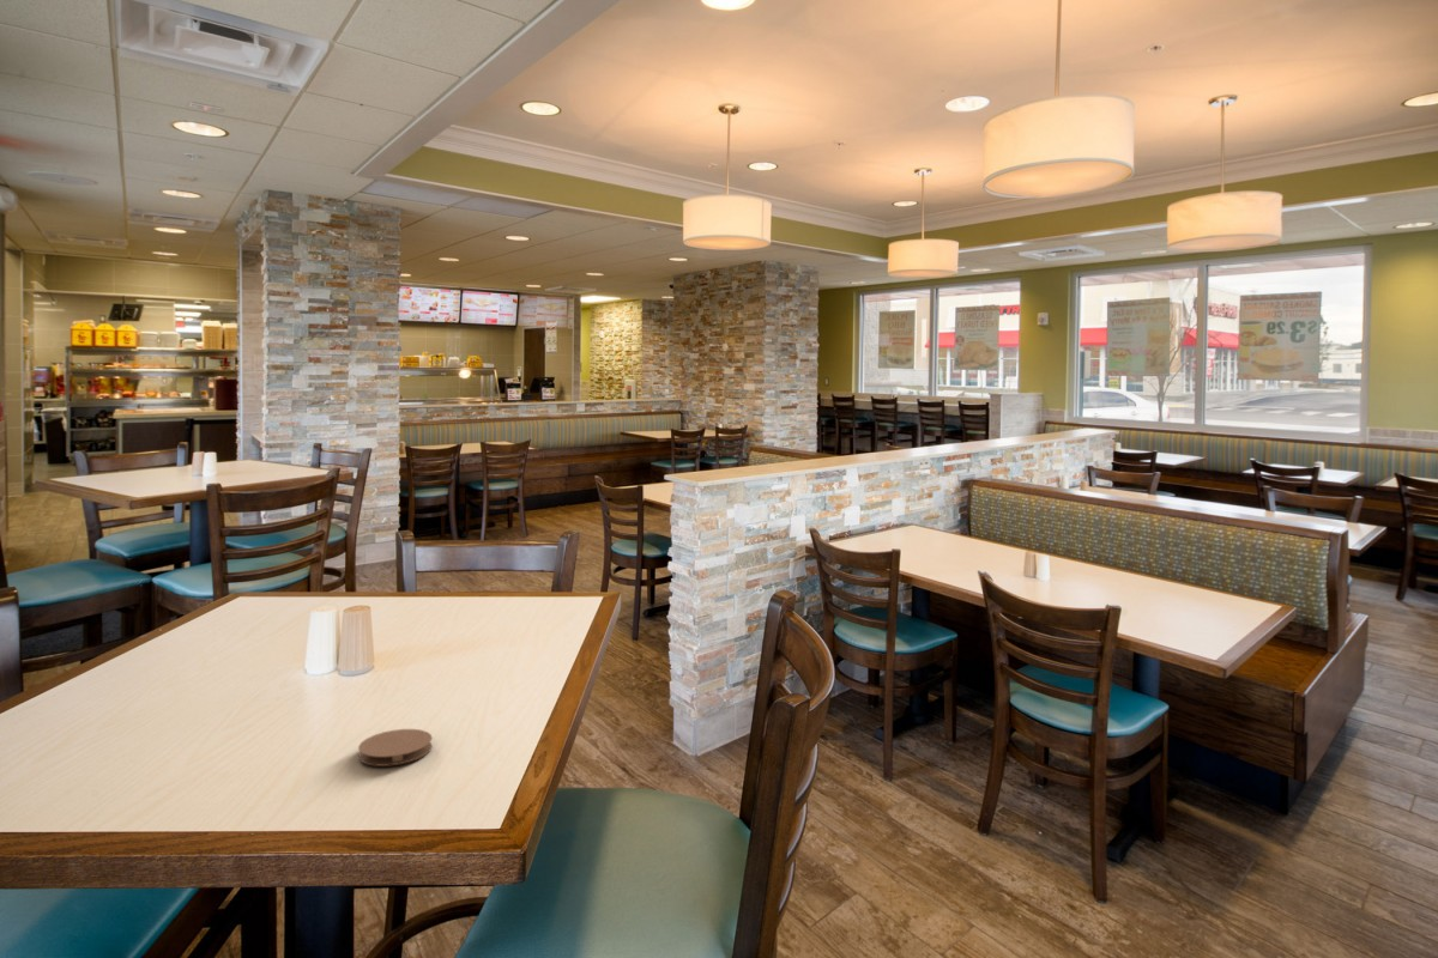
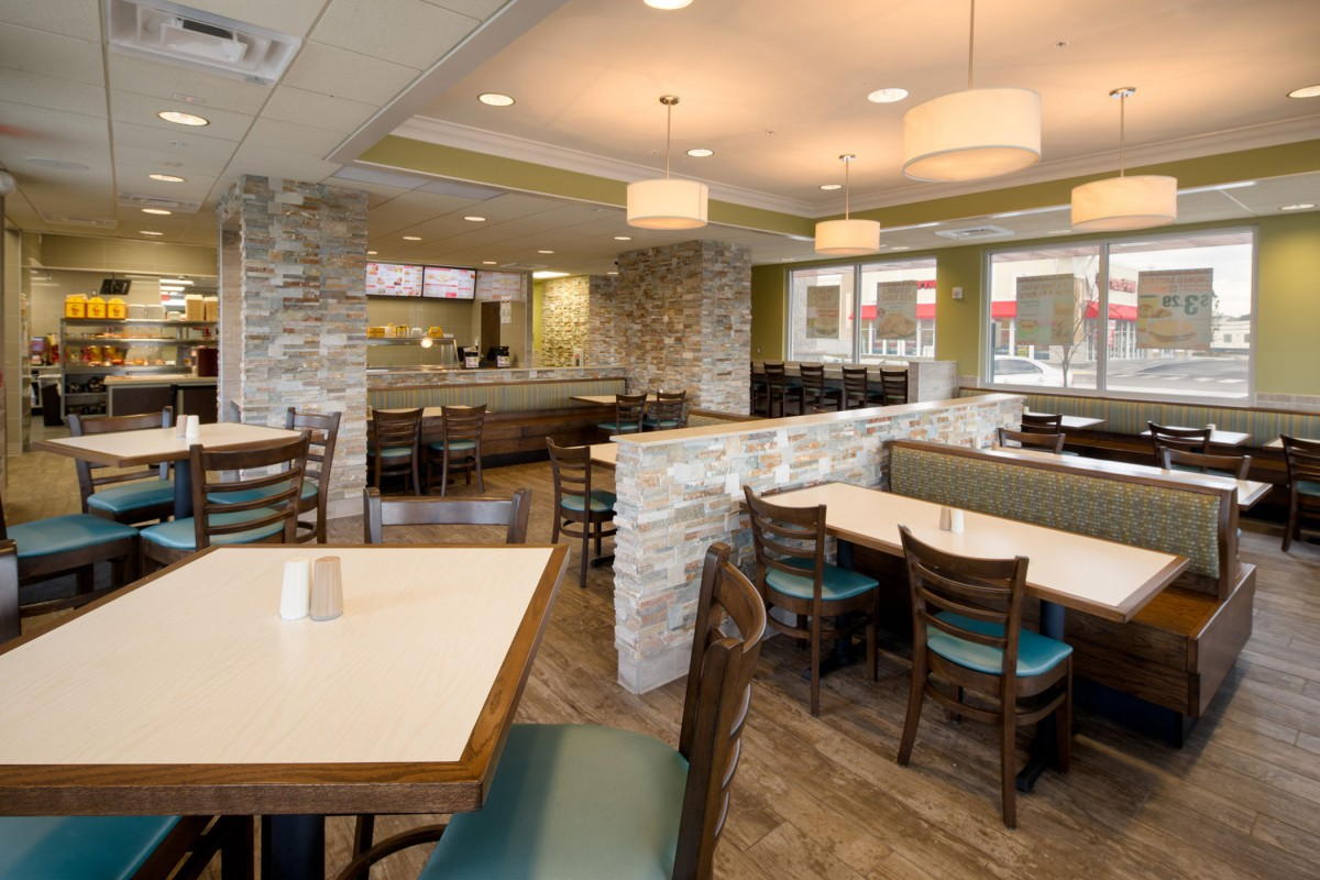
- coaster (395, 746)
